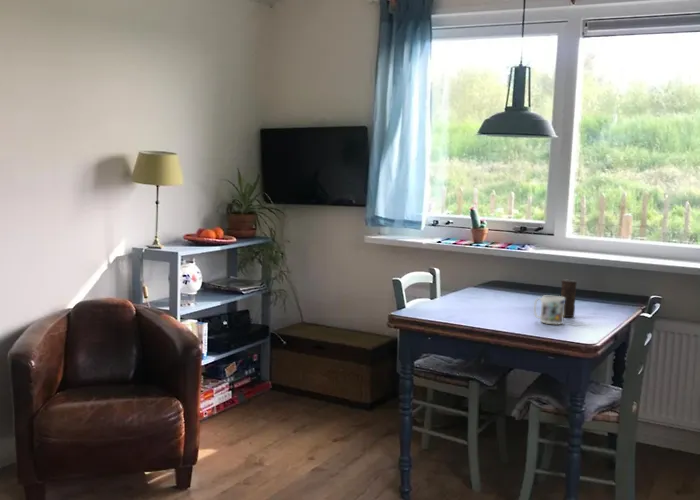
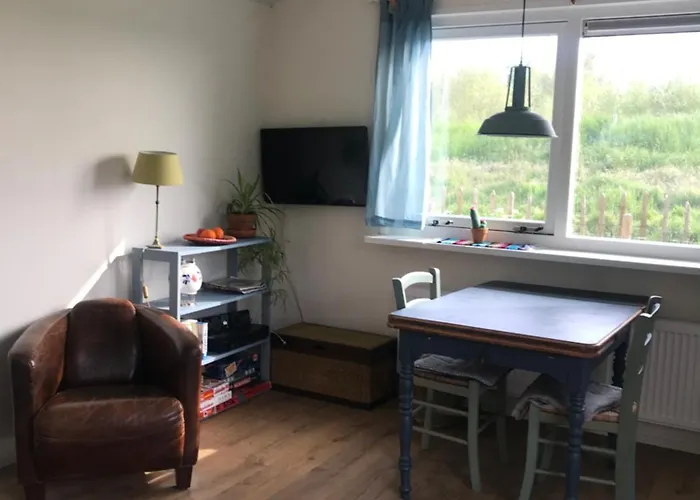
- mug (548, 309)
- candle (567, 298)
